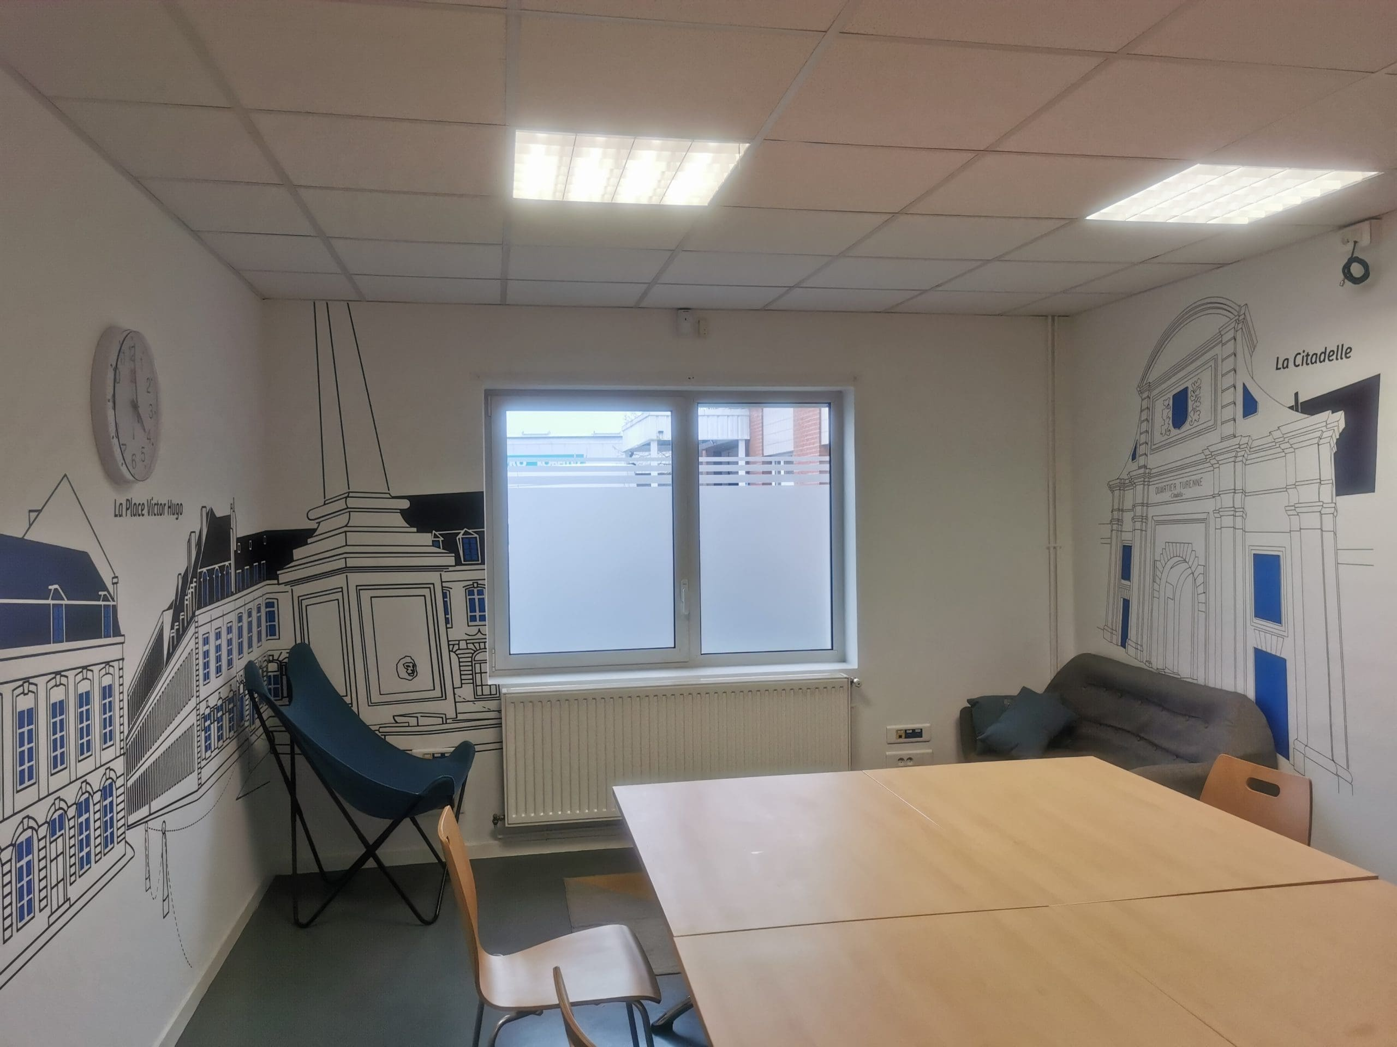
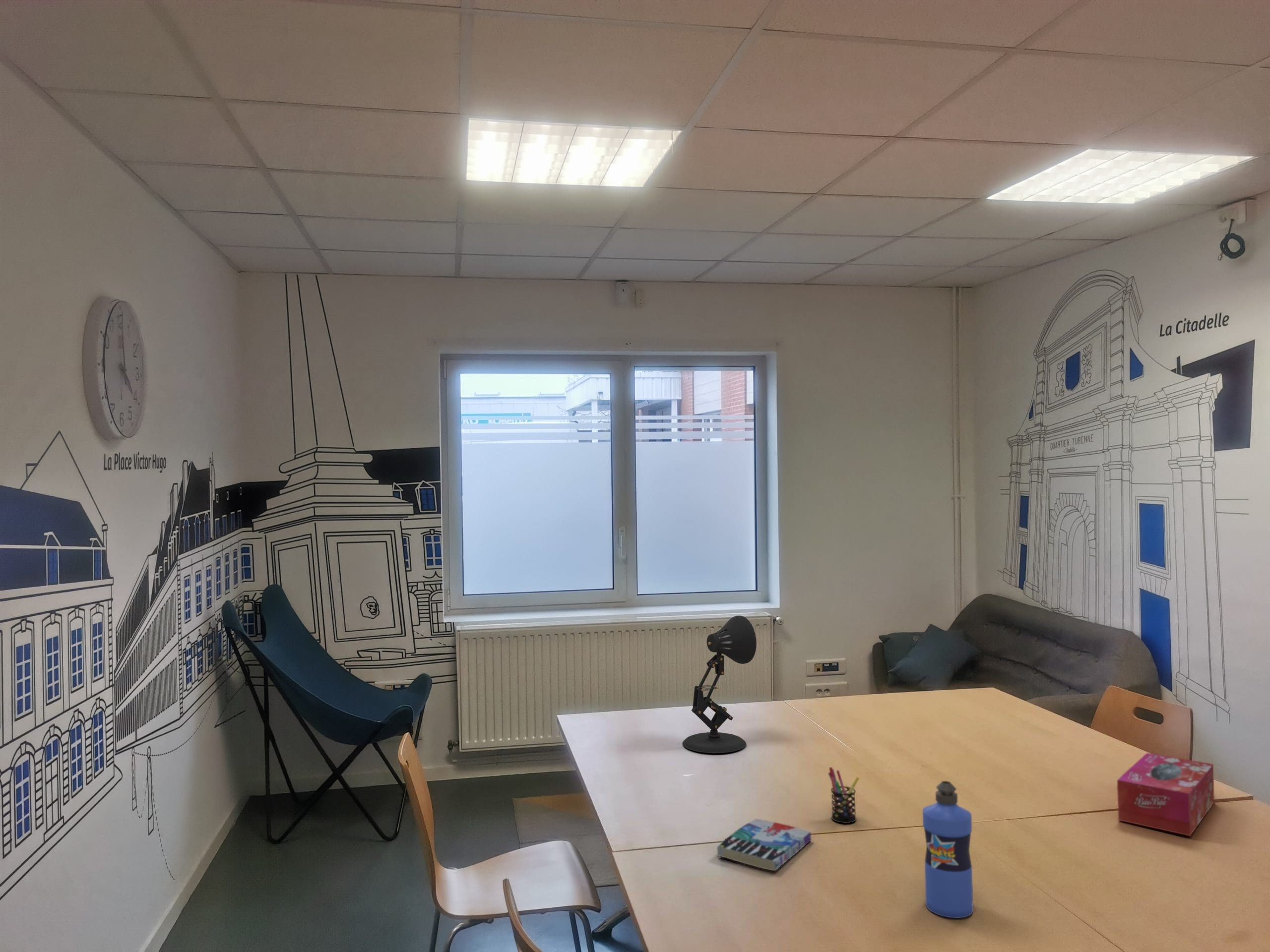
+ book (765, 842)
+ tissue box (1167, 791)
+ water bottle (948, 844)
+ pen holder (841, 794)
+ desk lamp (715, 680)
